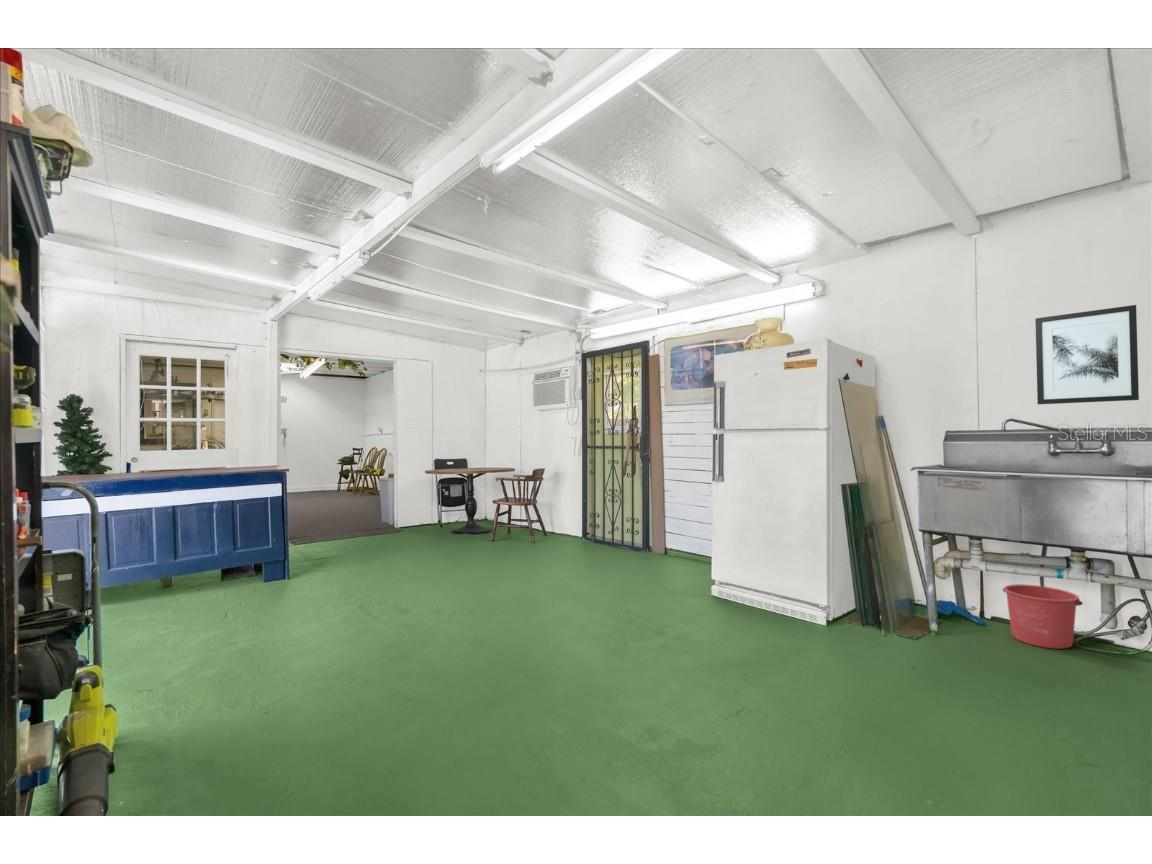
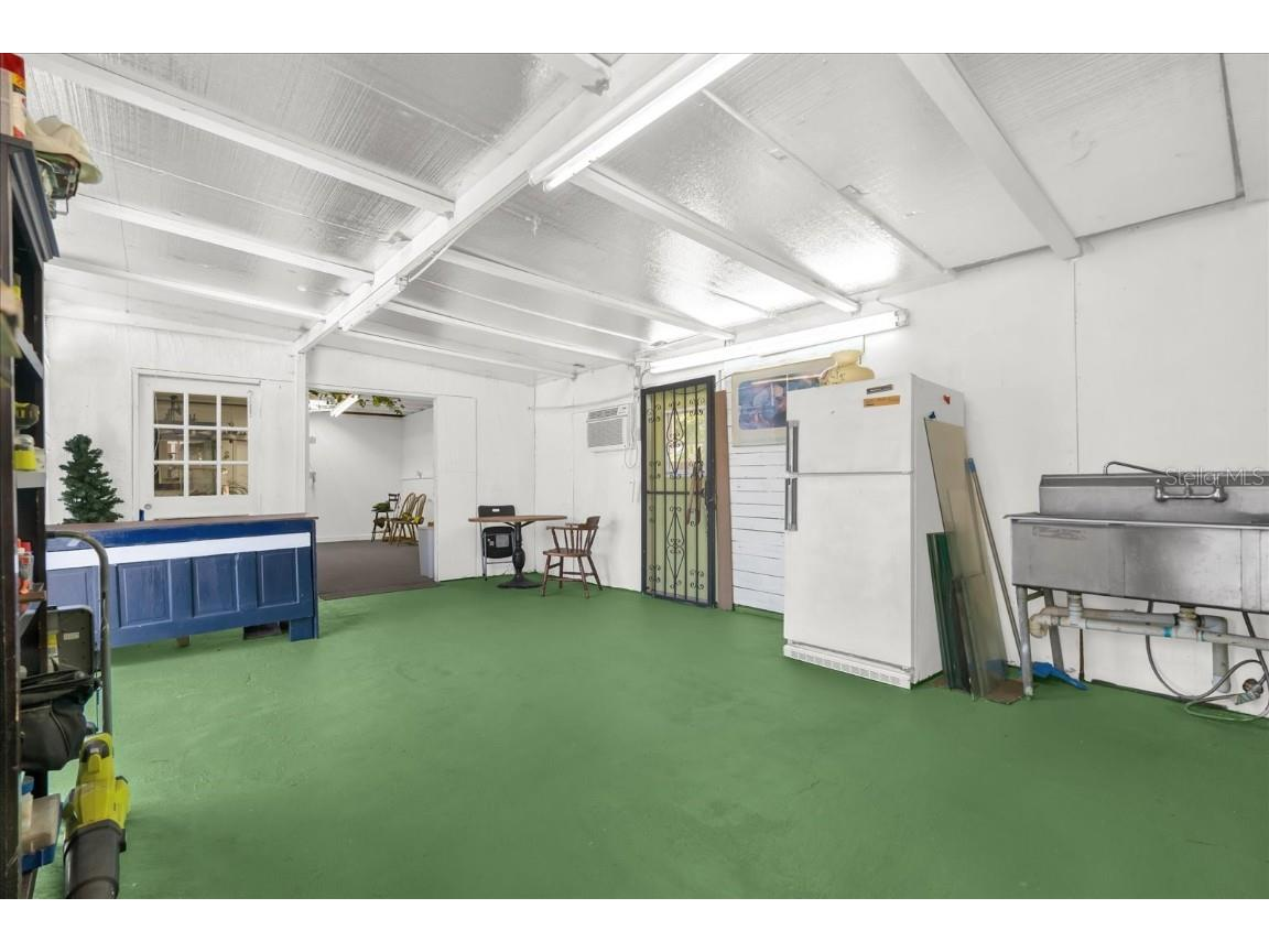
- bucket (1040, 615)
- wall art (1084, 357)
